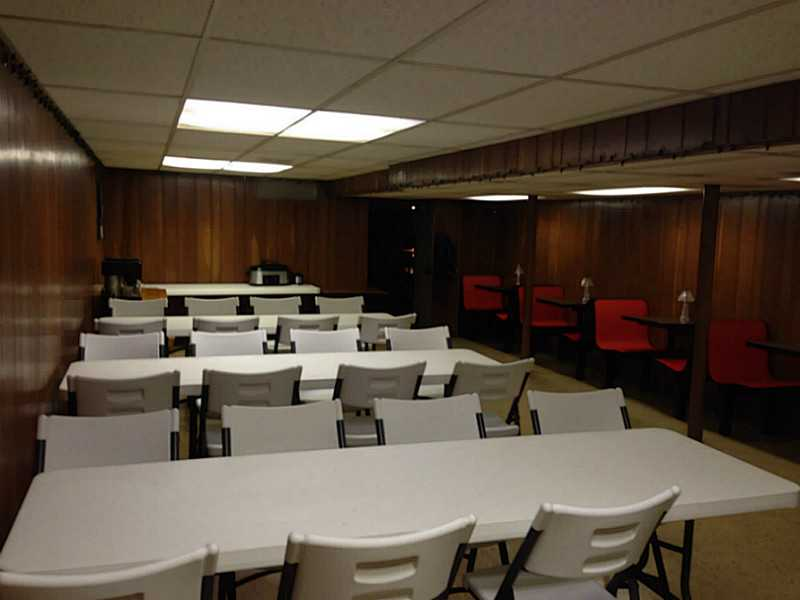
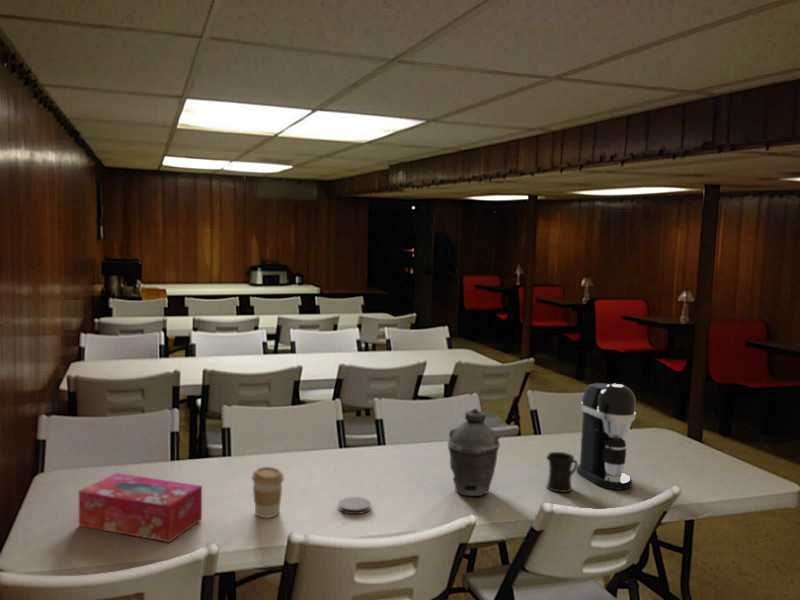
+ coffee maker (606, 430)
+ mug (561, 471)
+ coaster (354, 505)
+ tissue box (141, 505)
+ kettle (473, 449)
+ coffee cup (267, 491)
